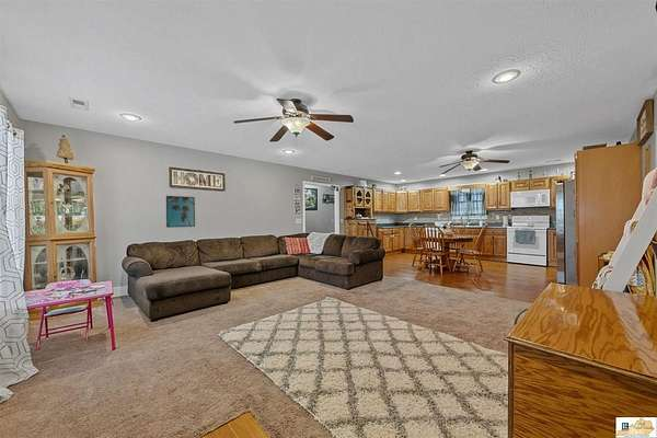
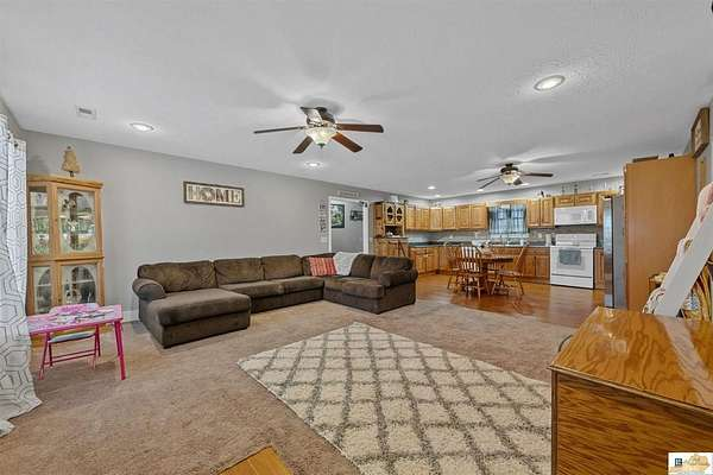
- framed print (181, 211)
